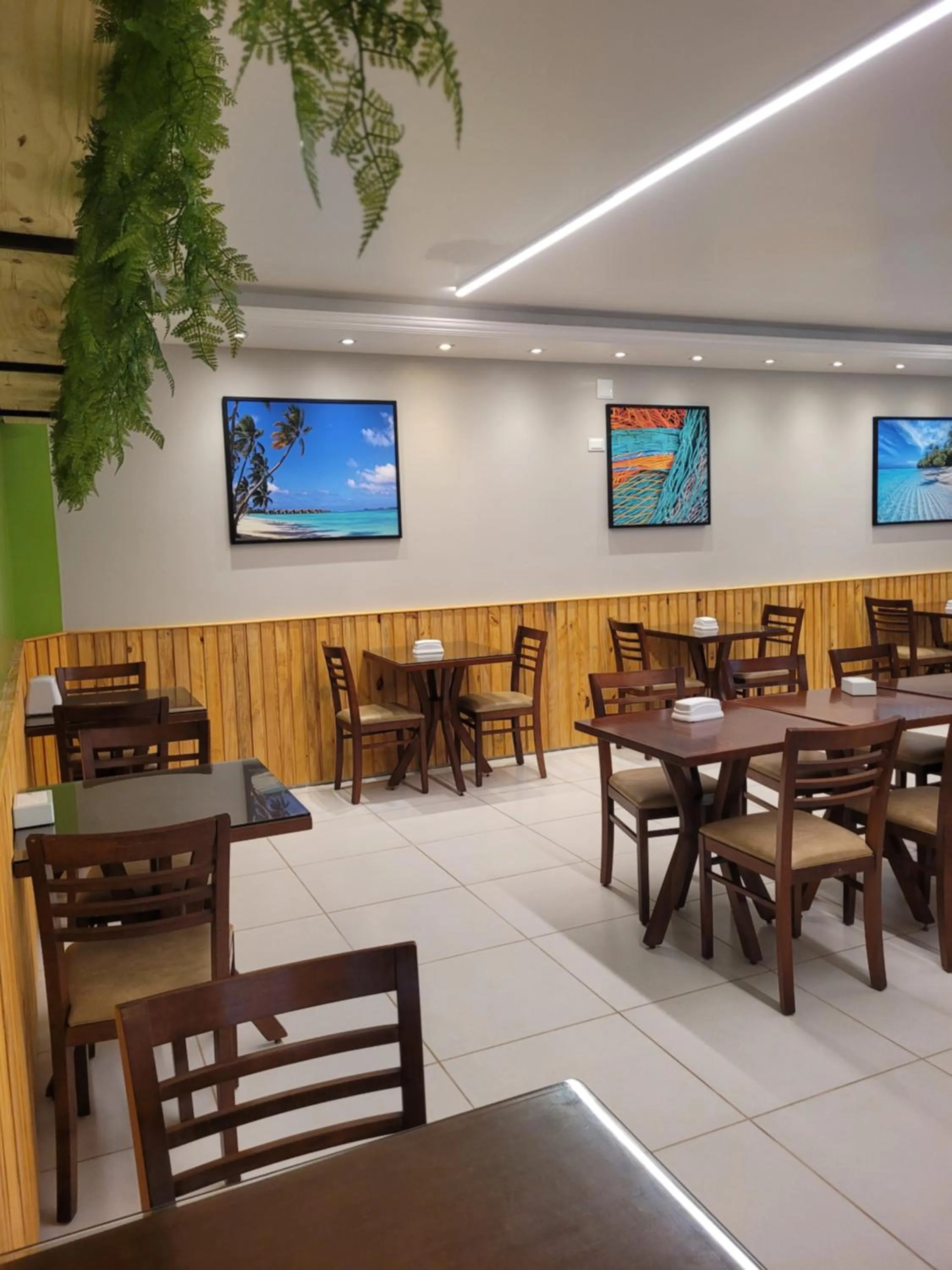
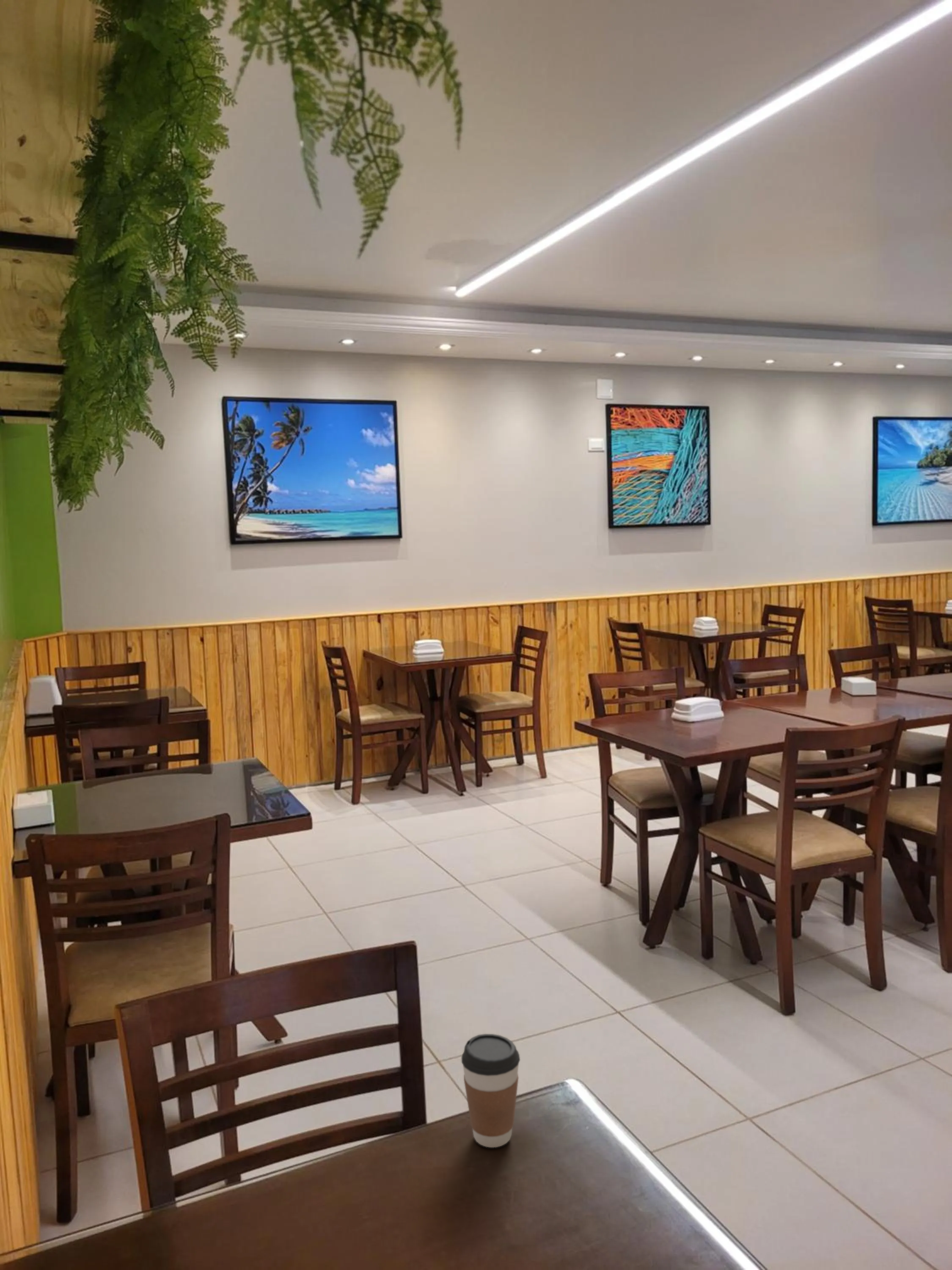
+ coffee cup (491, 1091)
